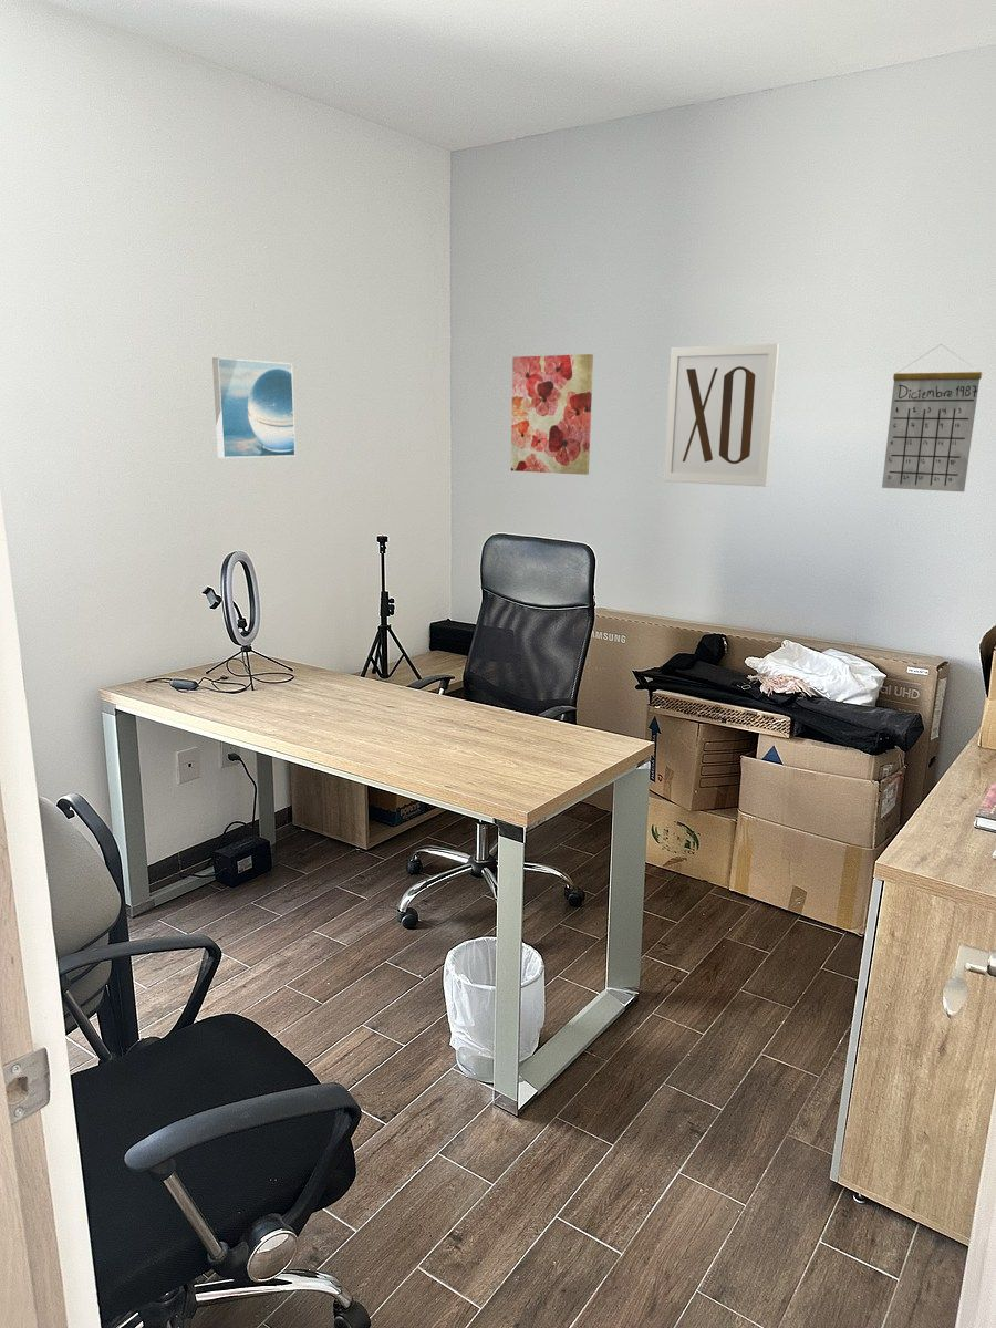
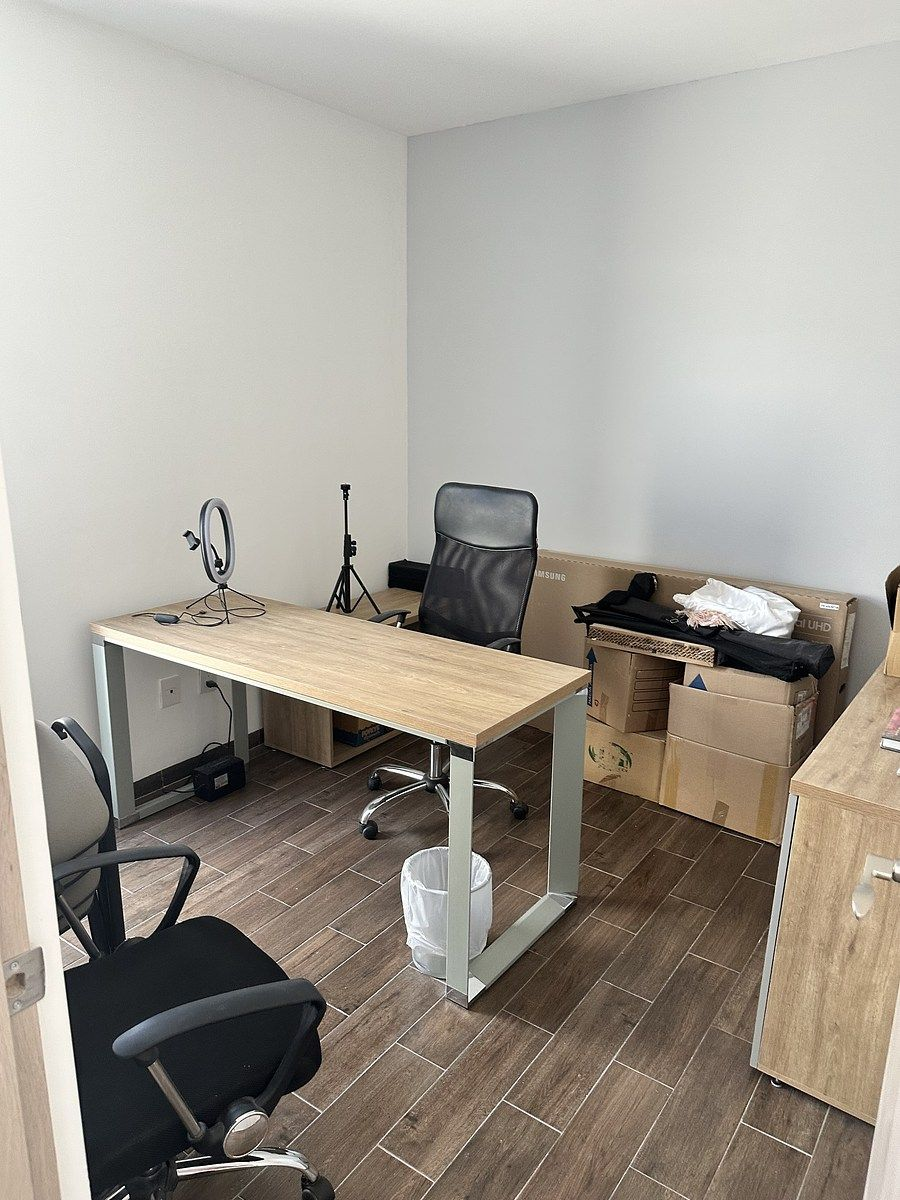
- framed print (256, 409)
- calendar (931, 417)
- wall art (718, 415)
- wall art (550, 415)
